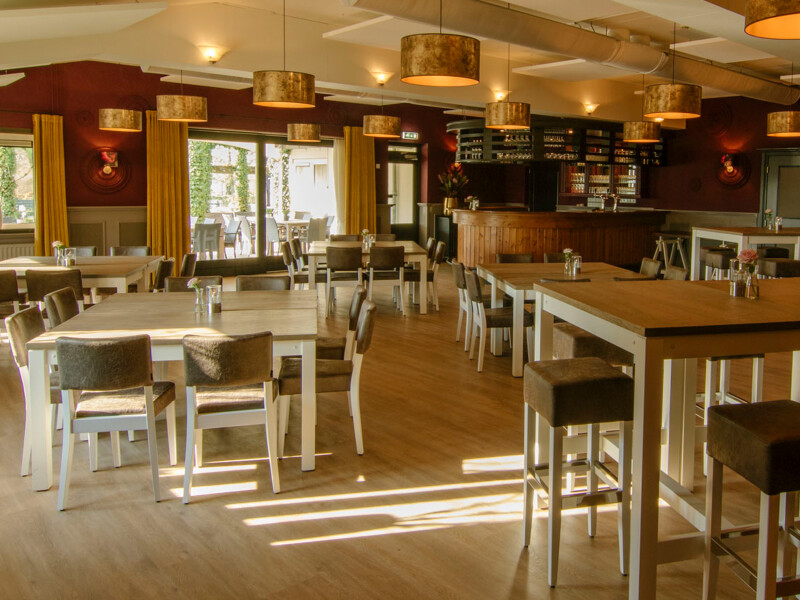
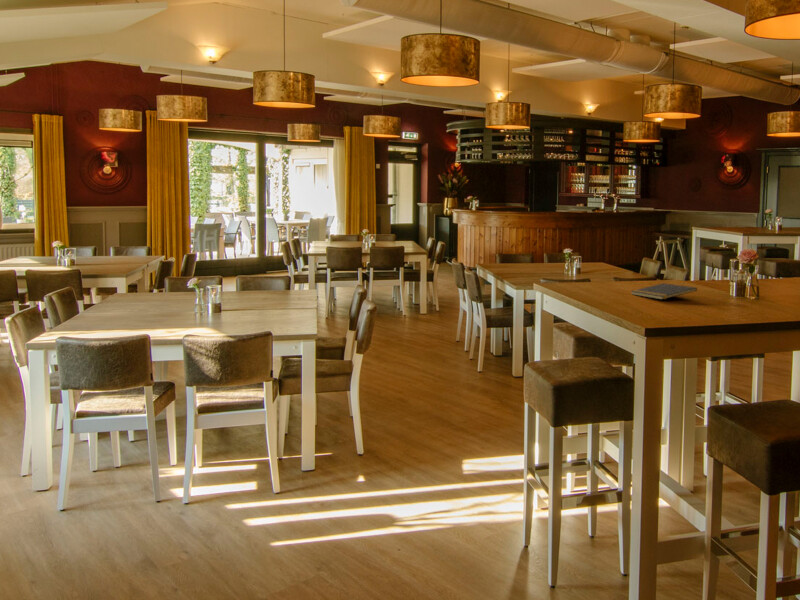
+ notepad (662, 291)
